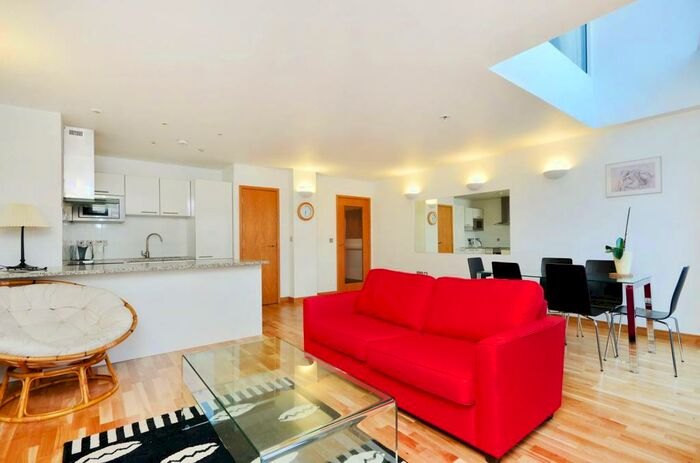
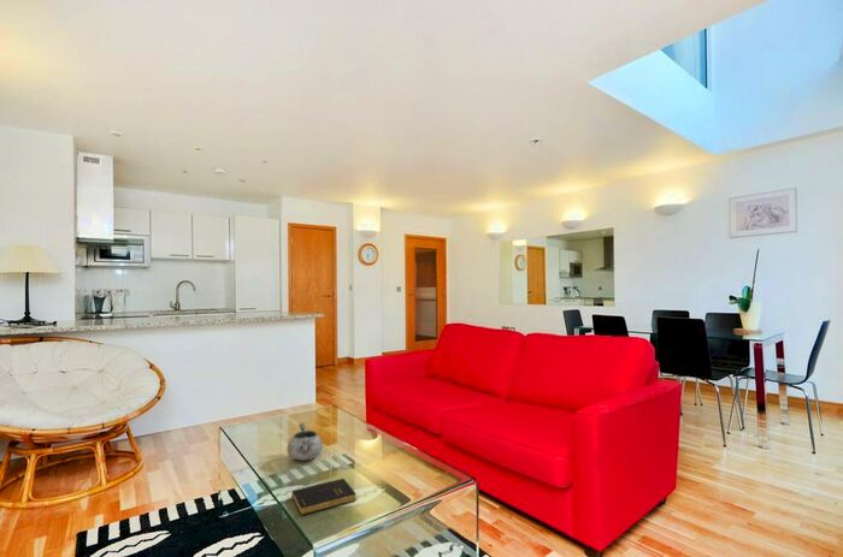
+ decorative bowl (305, 443)
+ book (322, 496)
